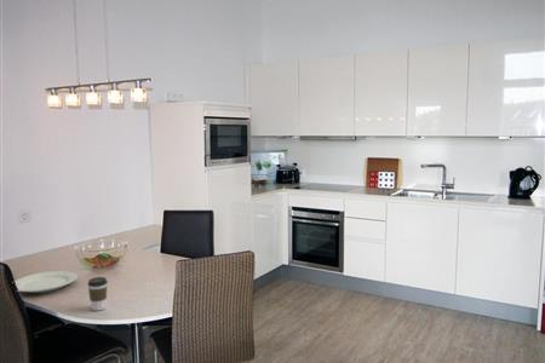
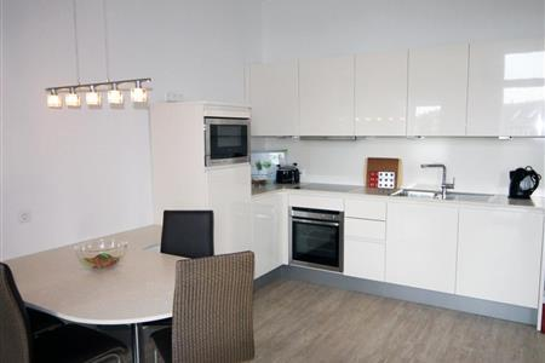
- chinaware (45, 282)
- coffee cup (97, 293)
